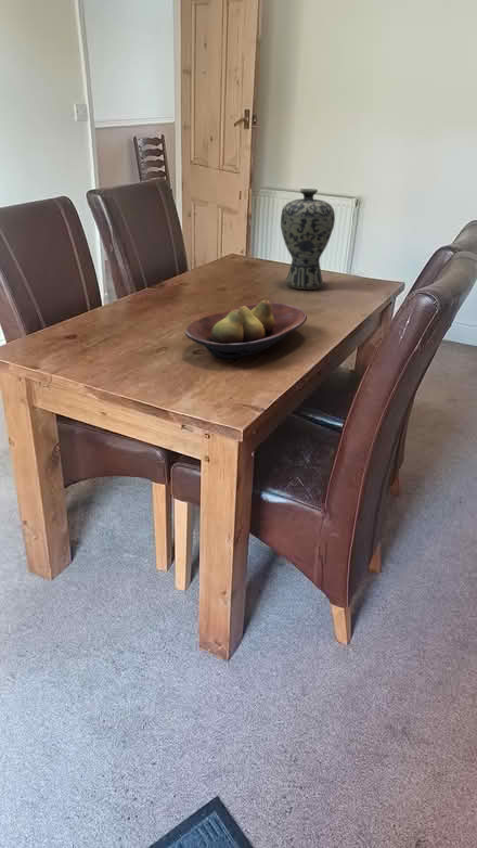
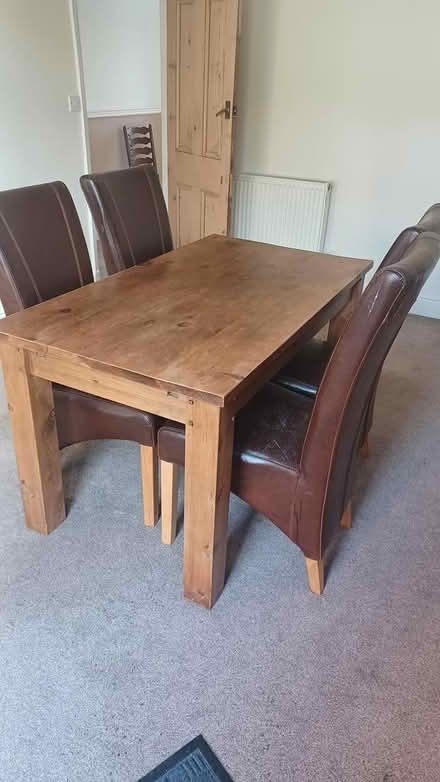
- fruit bowl (248, 323)
- vase (306, 239)
